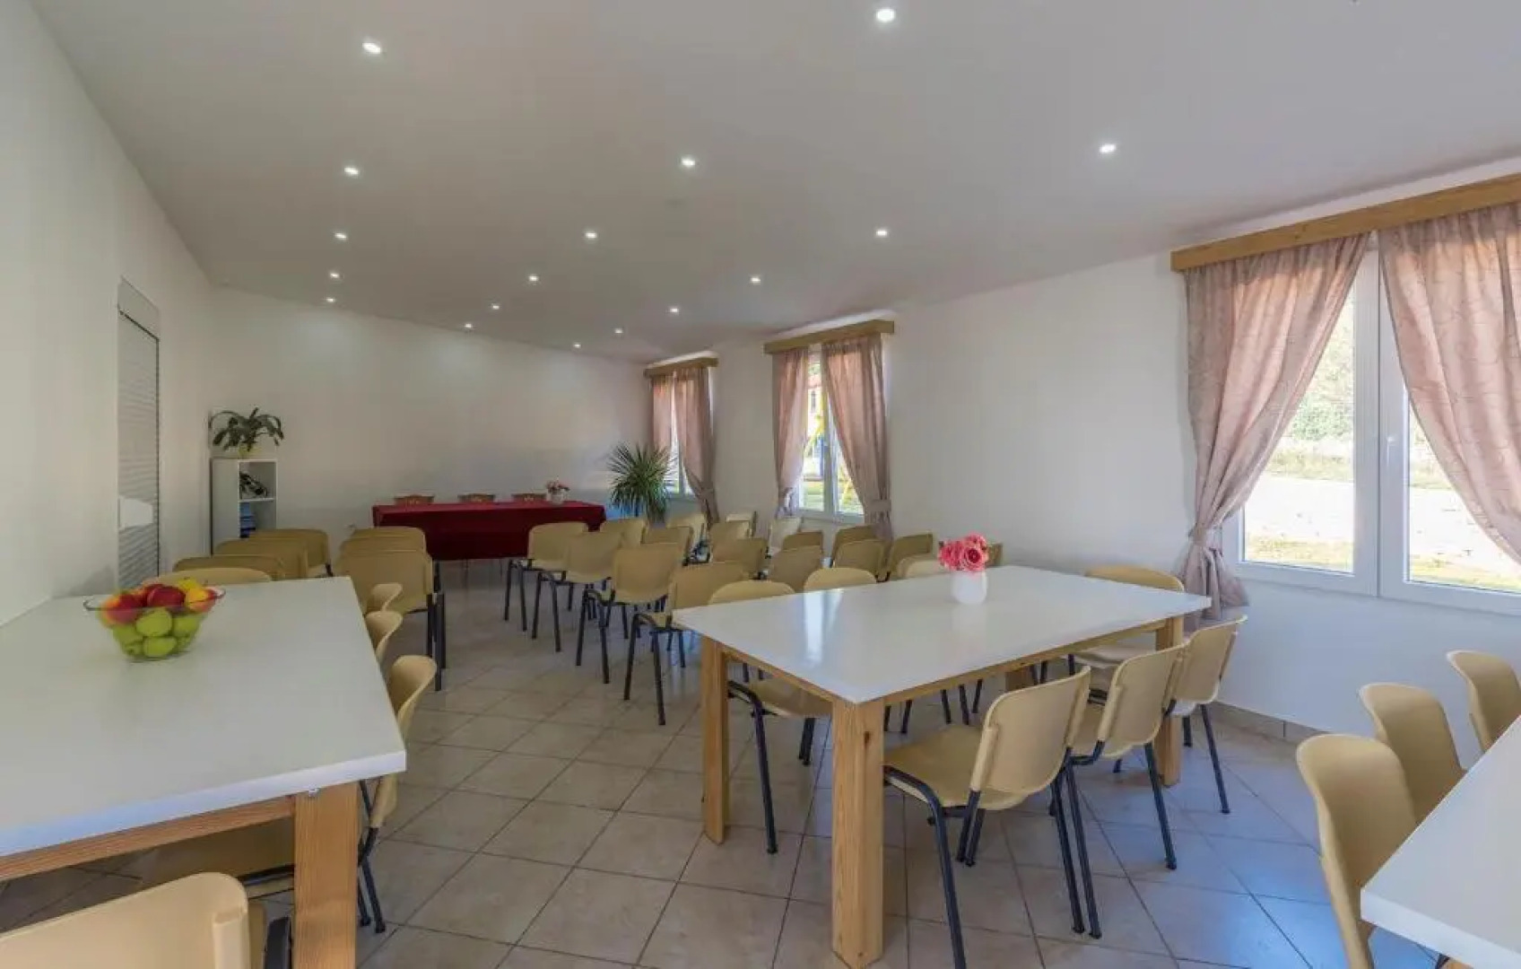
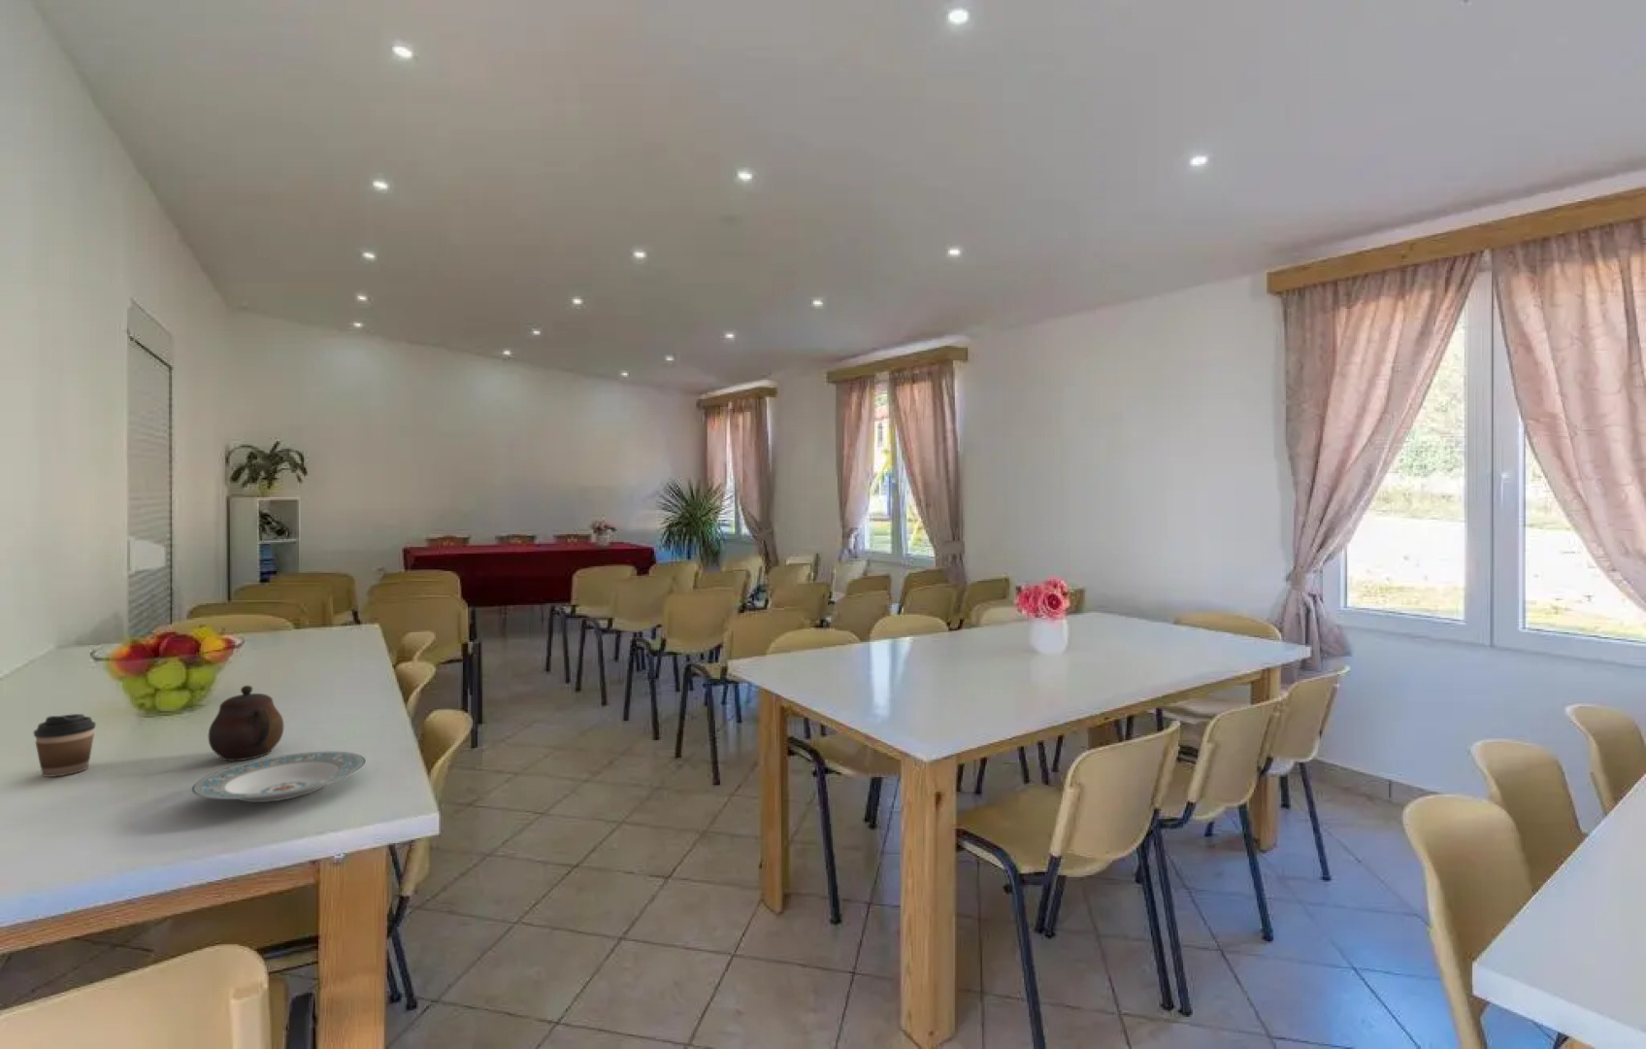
+ coffee cup (65, 742)
+ plate (283, 781)
+ teapot (247, 720)
